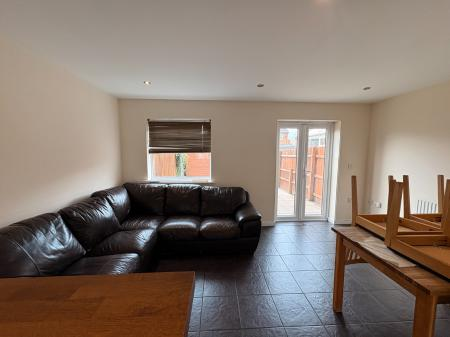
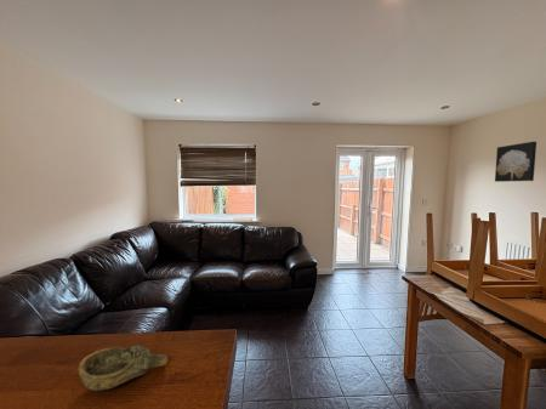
+ decorative bowl (126, 362)
+ wall art (513, 163)
